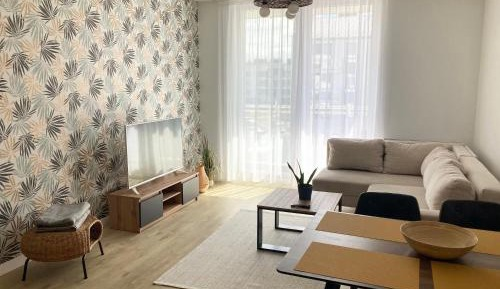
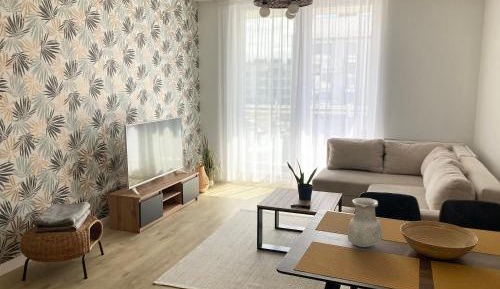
+ vase (365, 222)
